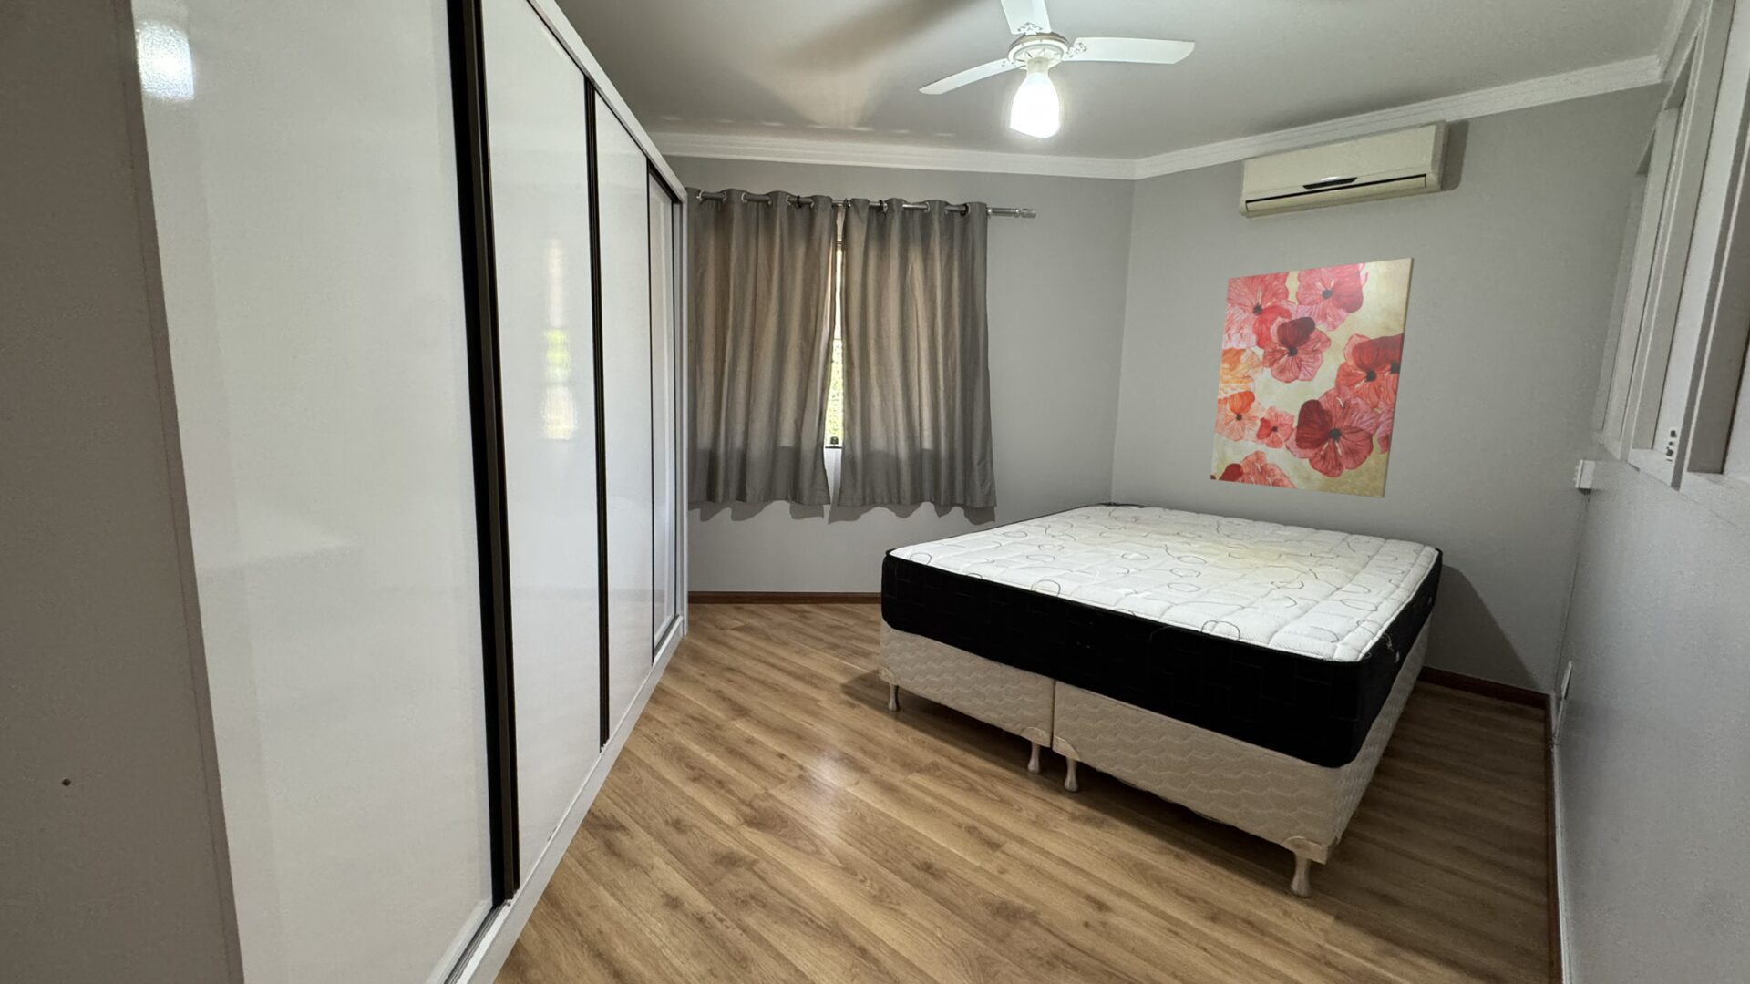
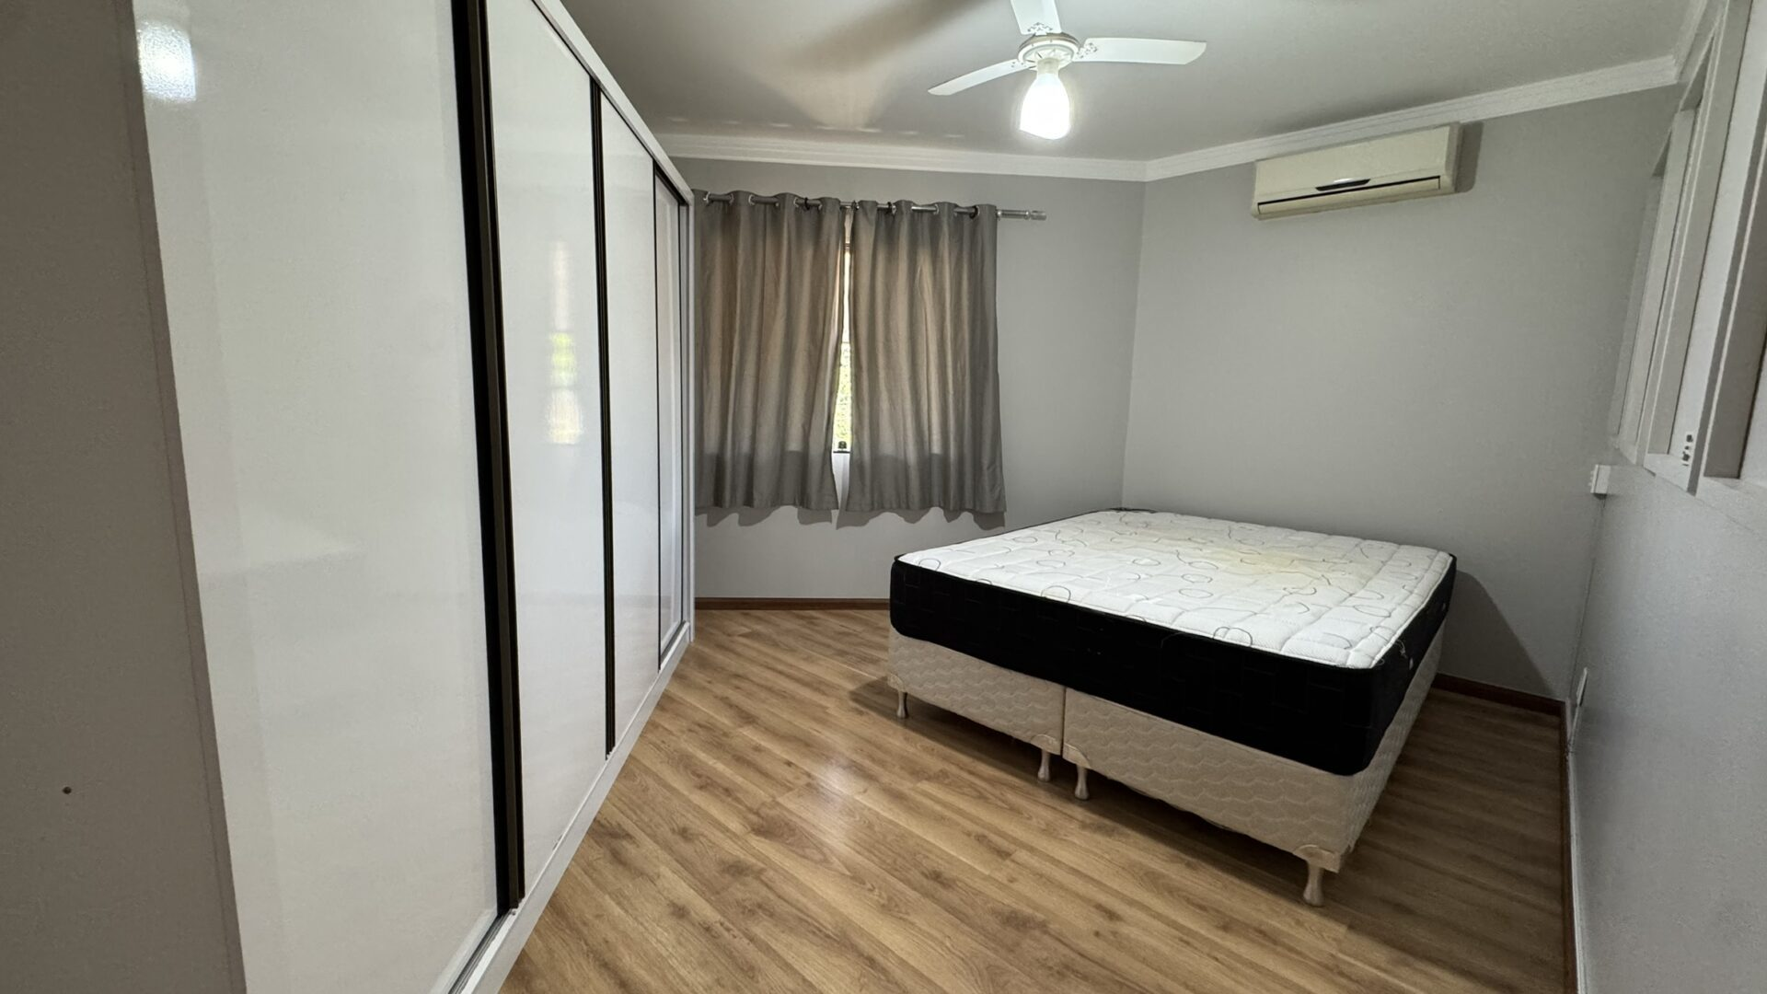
- wall art (1300, 380)
